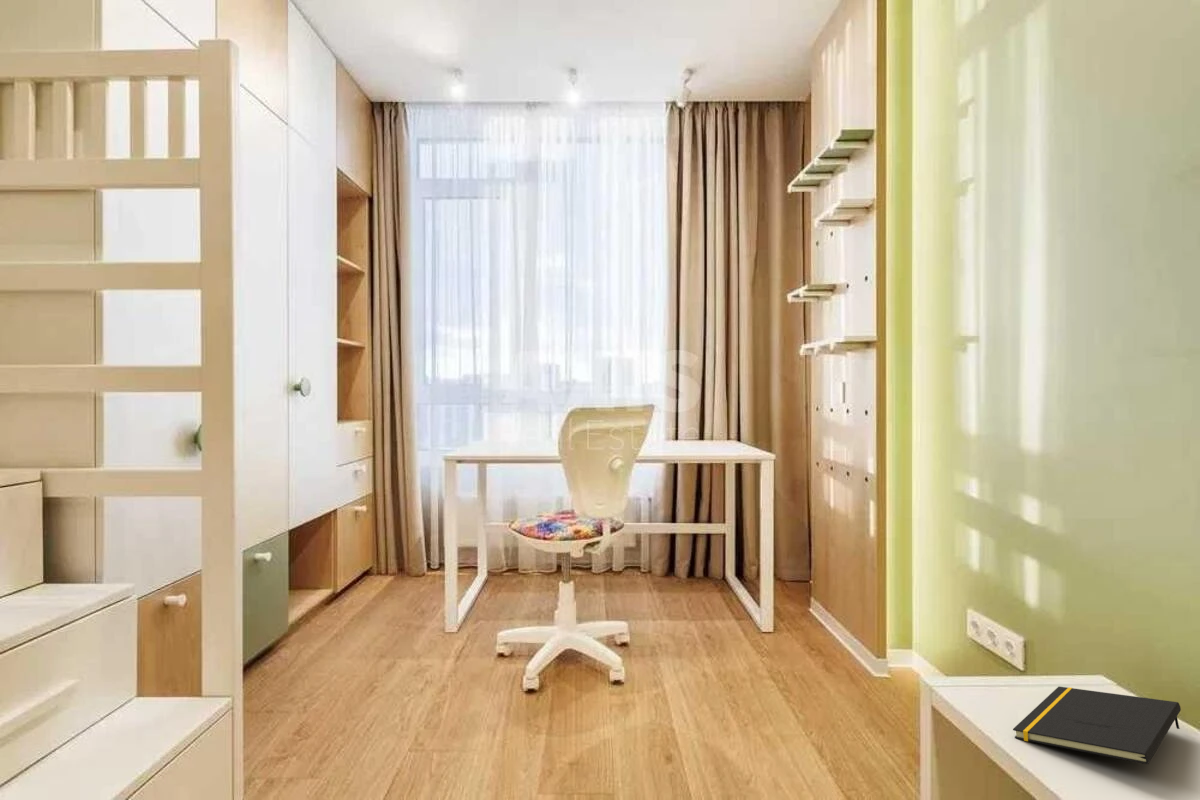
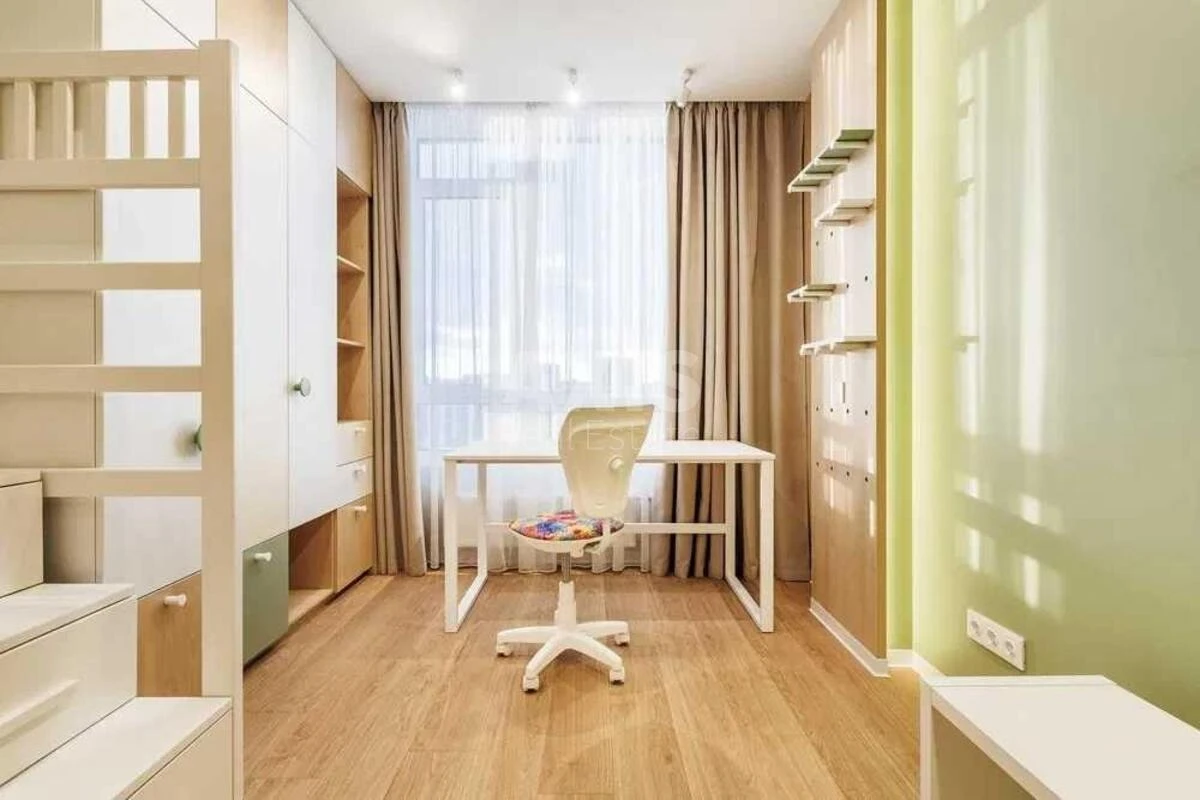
- notepad (1097, 720)
